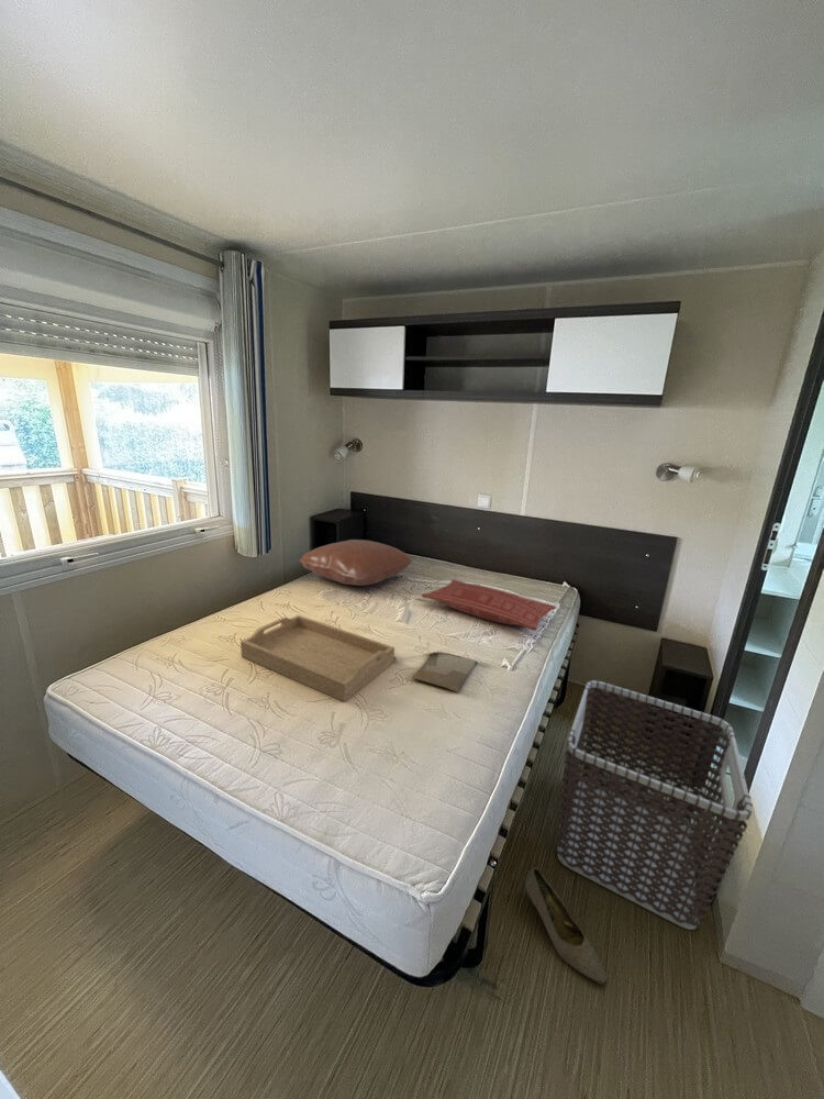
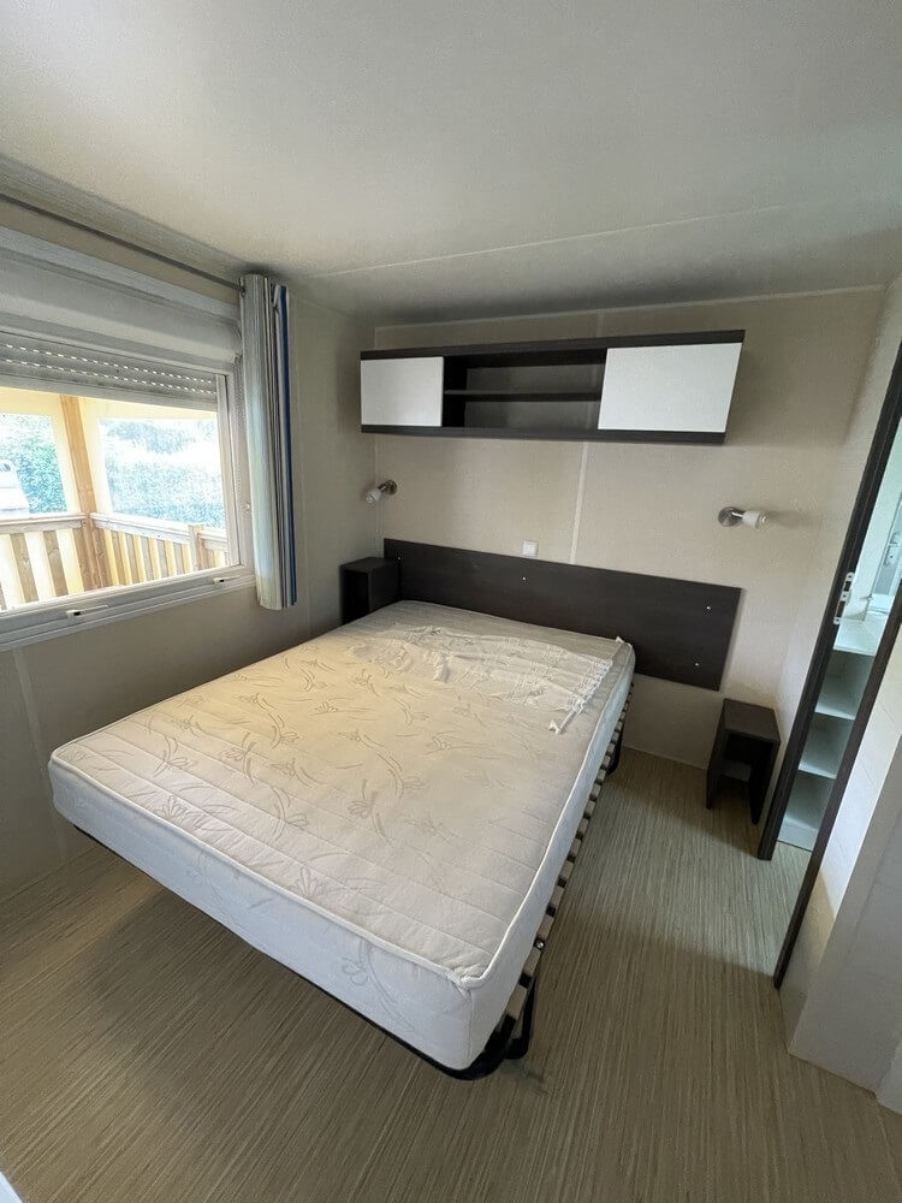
- pillow (488, 602)
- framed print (445, 668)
- serving tray (318, 650)
- shoe (564, 918)
- clothes hamper (639, 790)
- pillow (356, 562)
